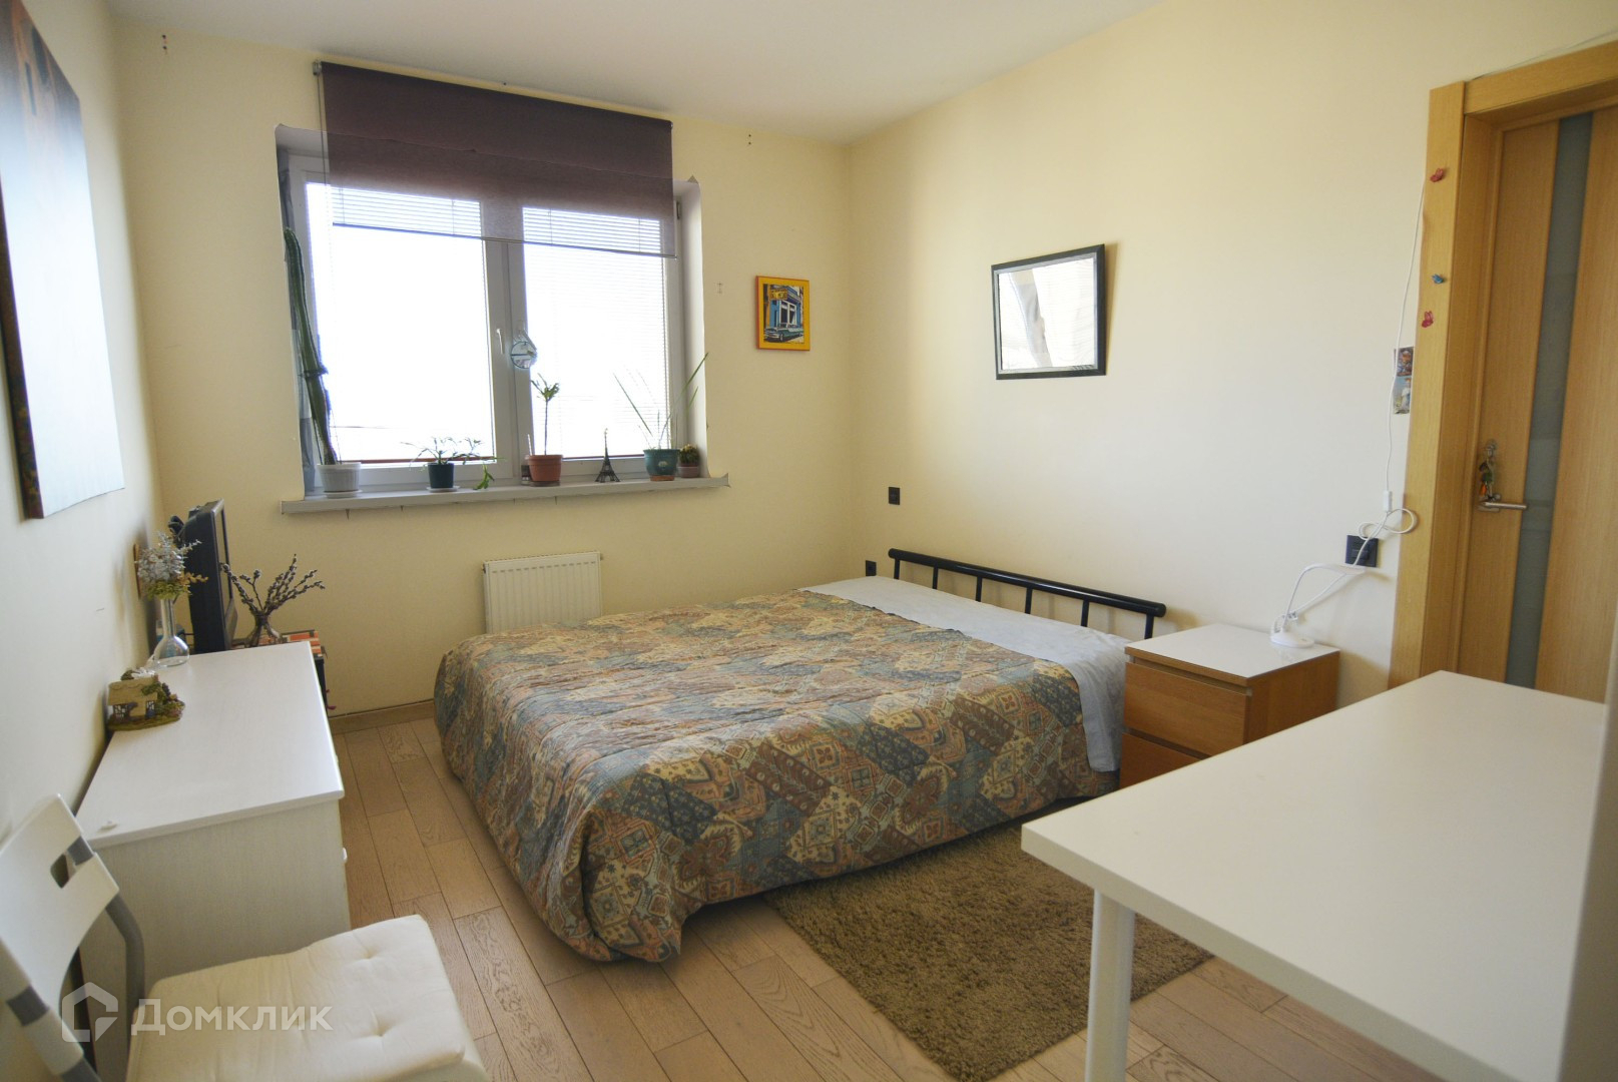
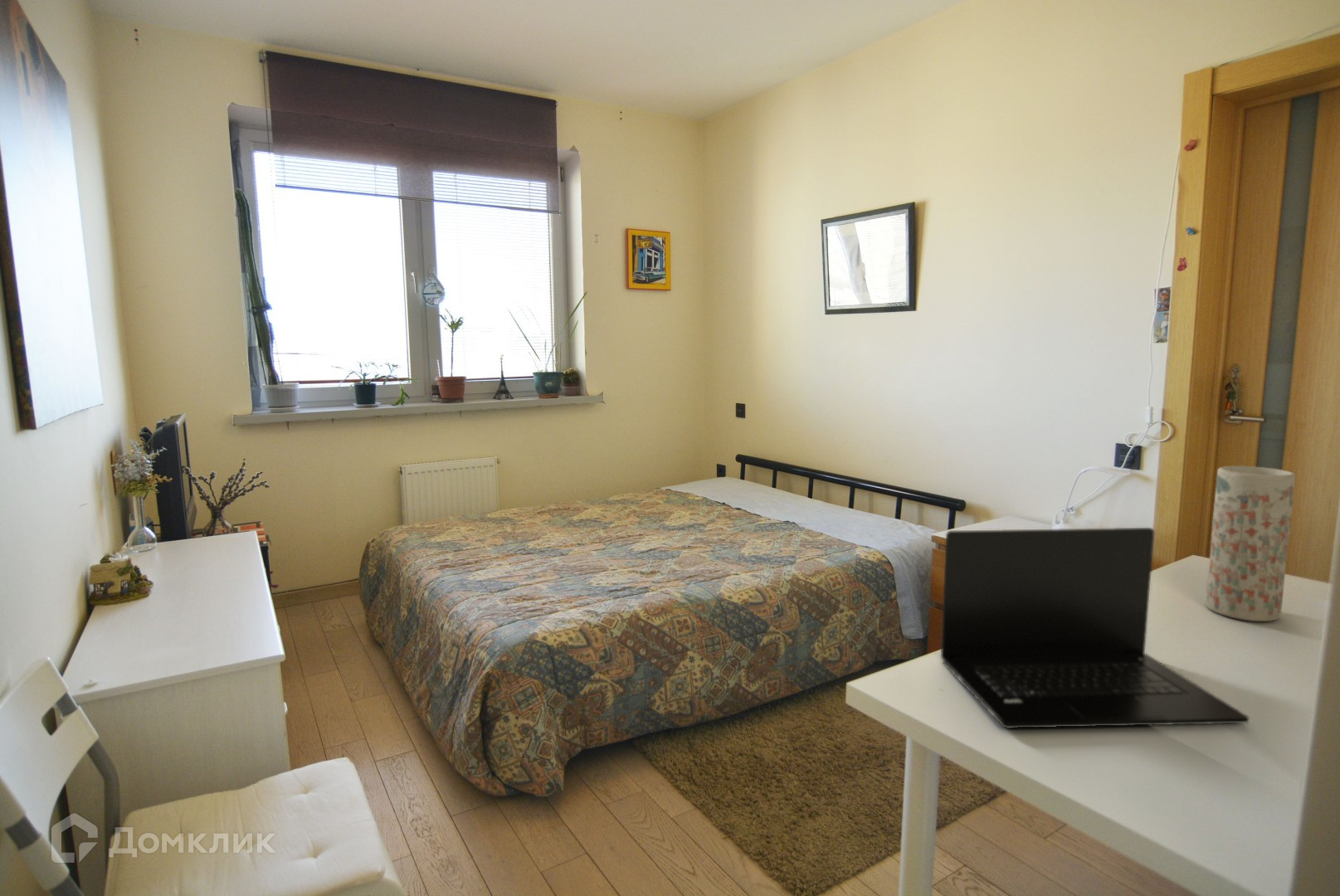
+ laptop (1085, 620)
+ vase (1249, 542)
